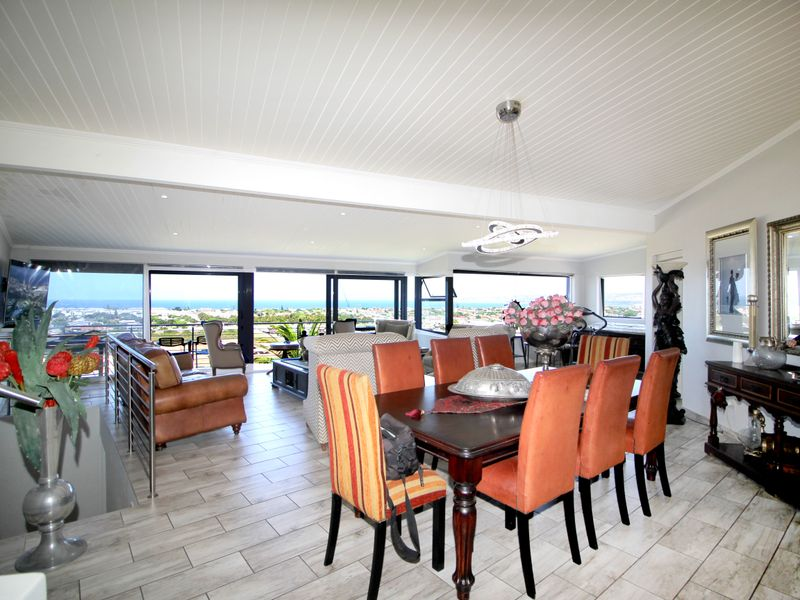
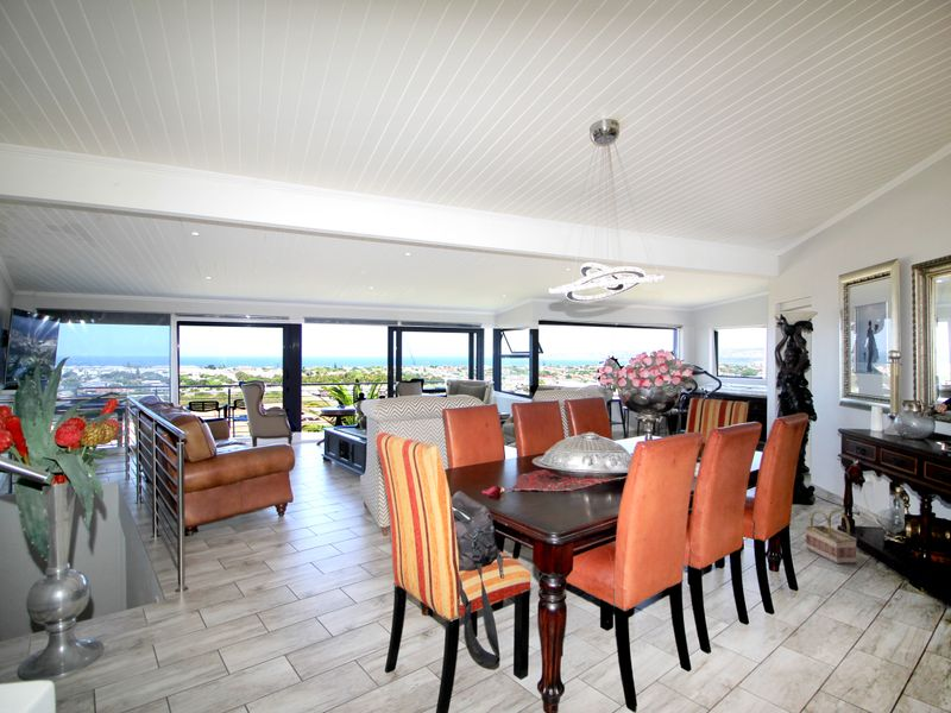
+ basket (830, 532)
